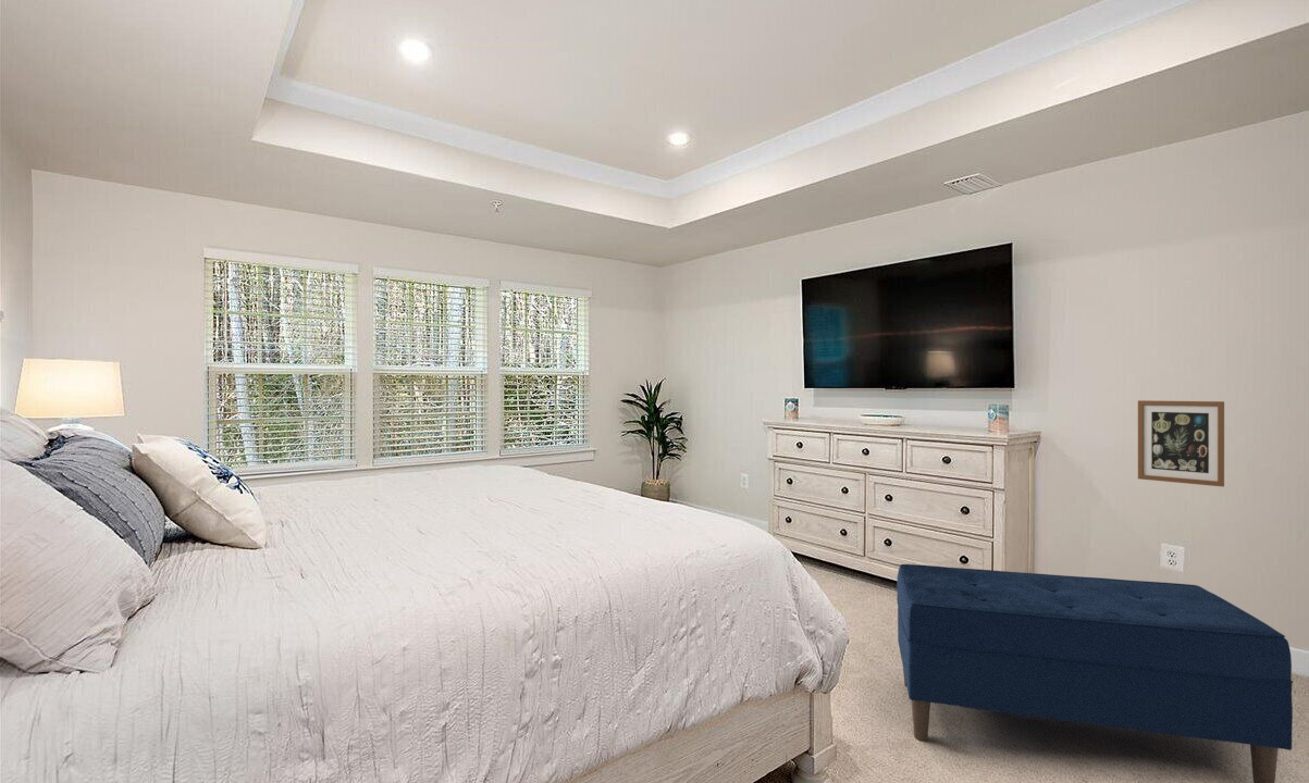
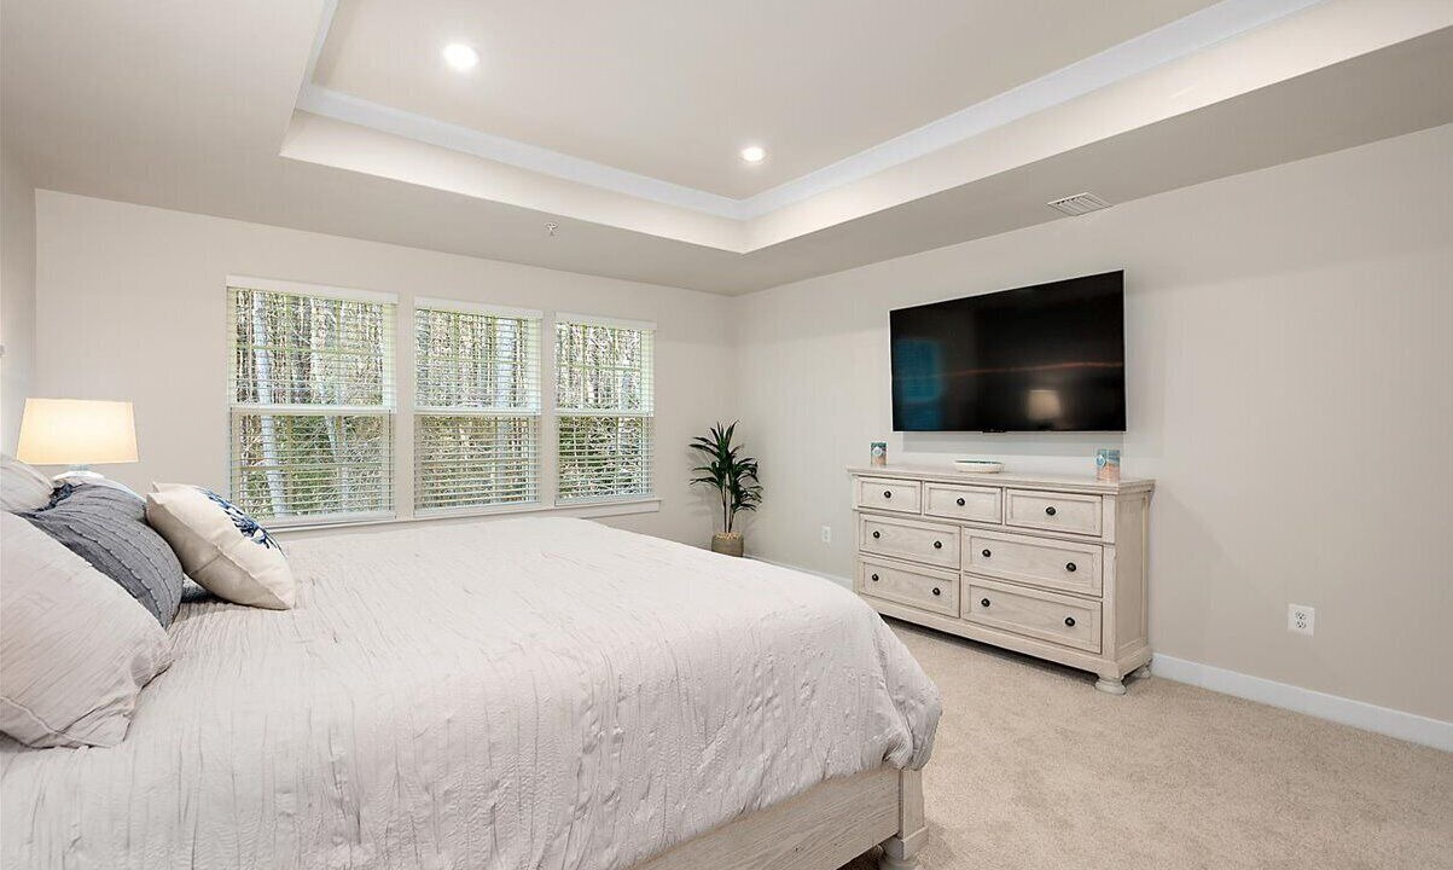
- wall art (1178, 442)
- bench (1060, 661)
